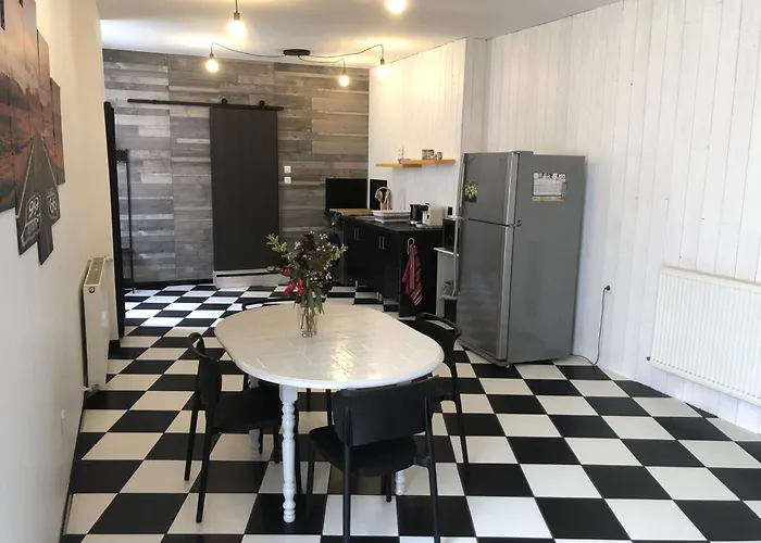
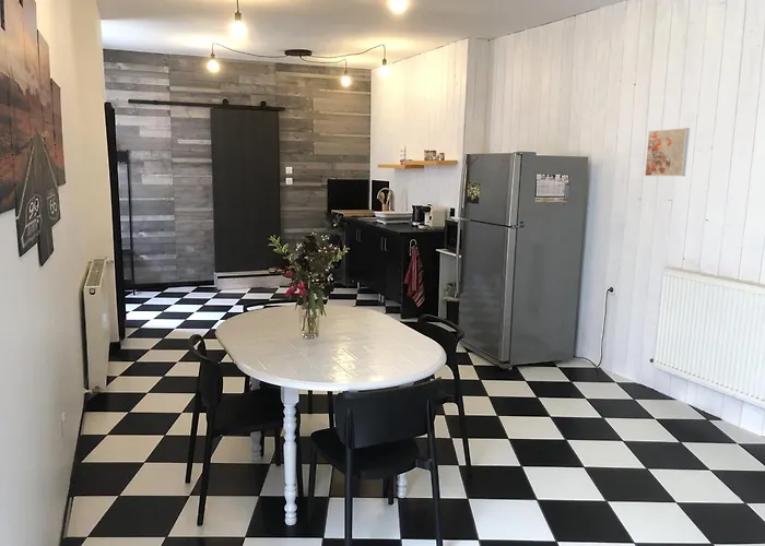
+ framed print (666, 153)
